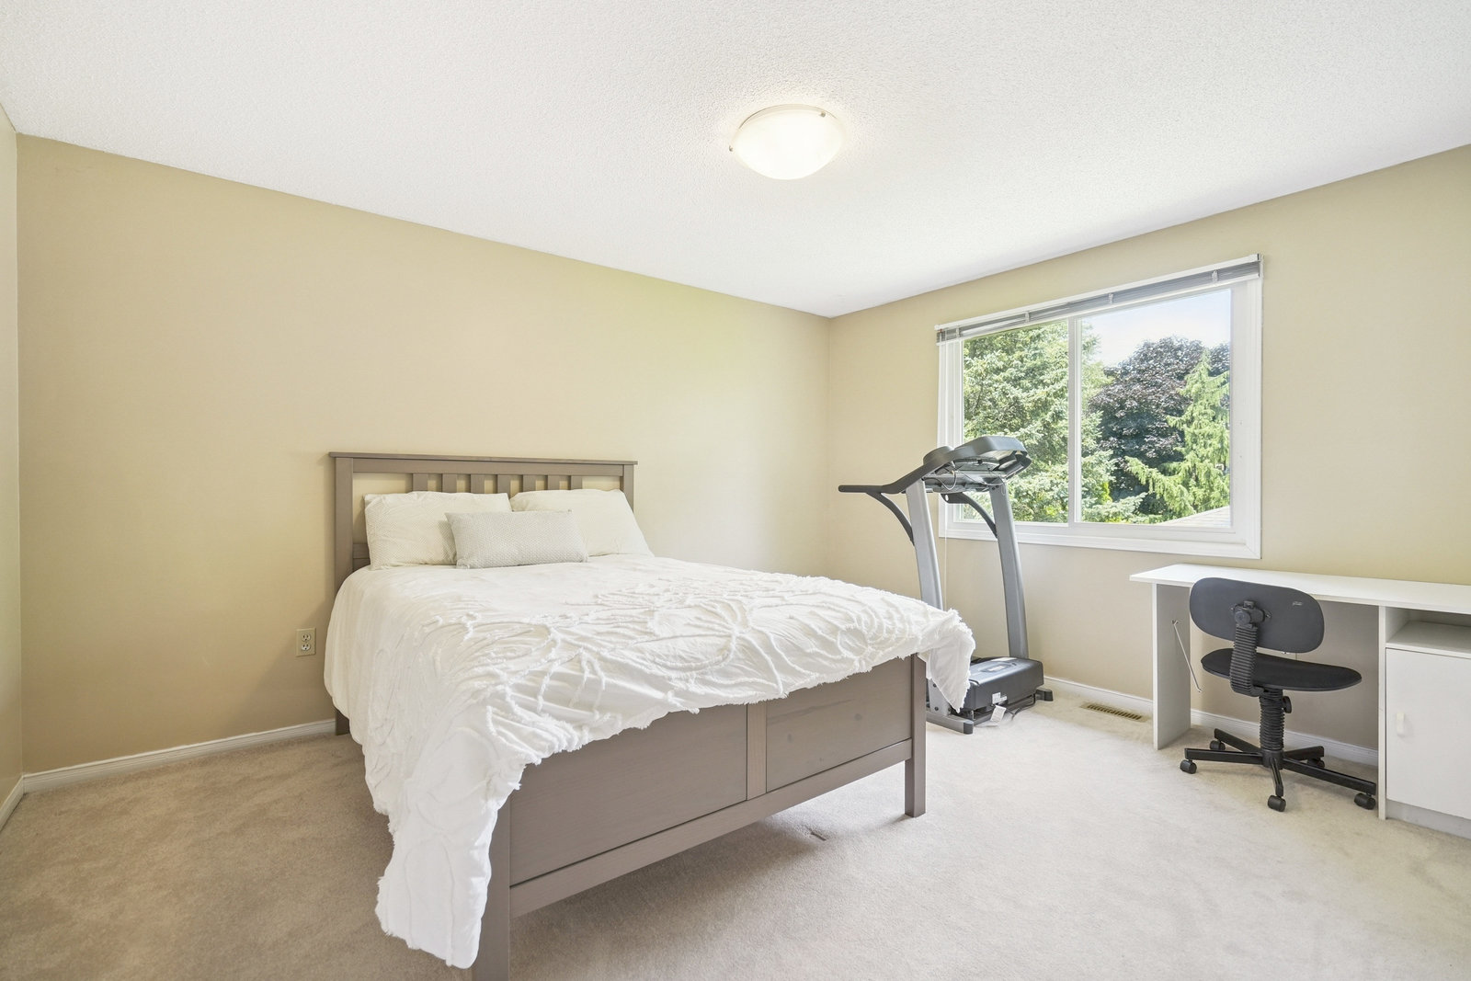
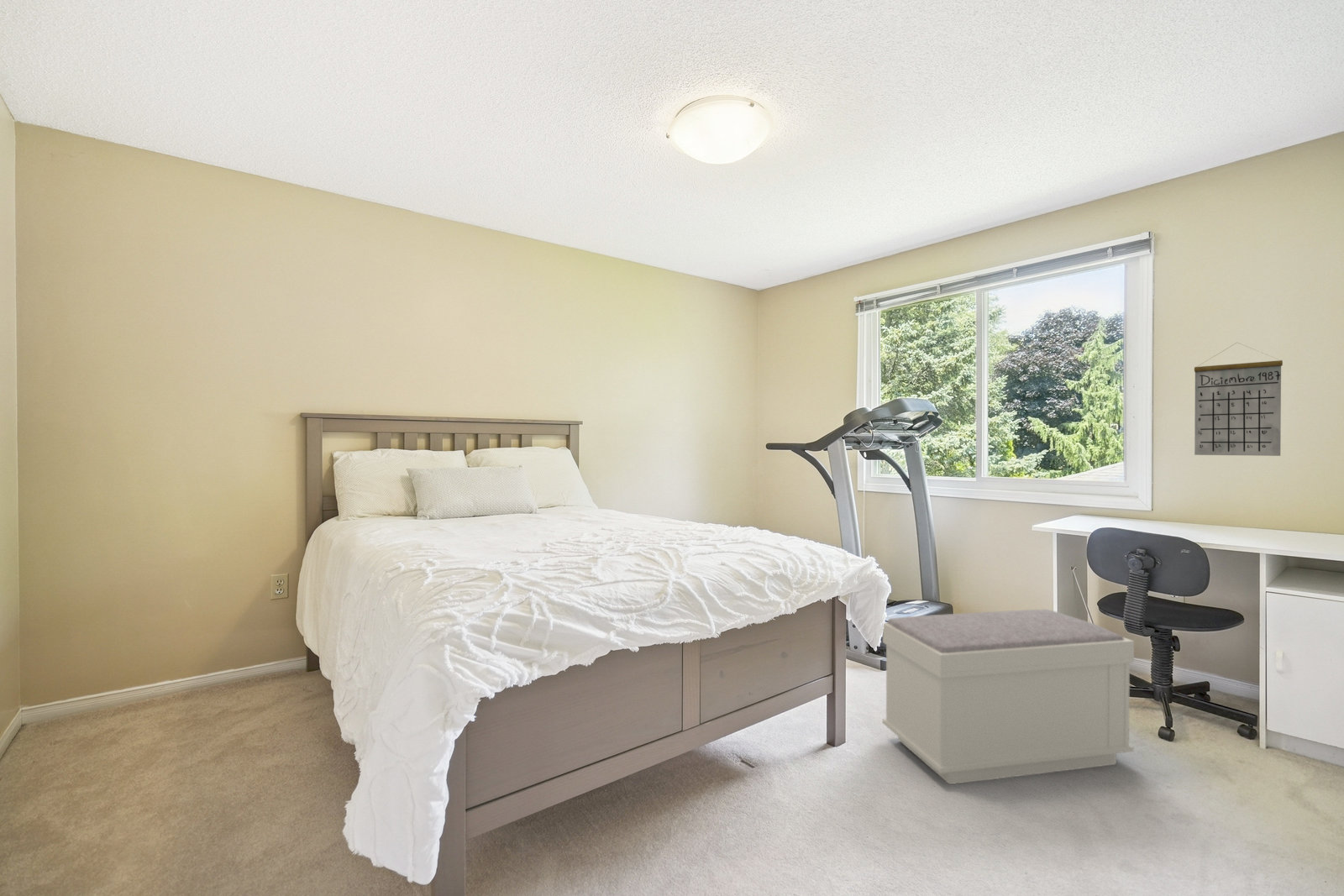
+ bench (1000, 686)
+ calendar (1236, 398)
